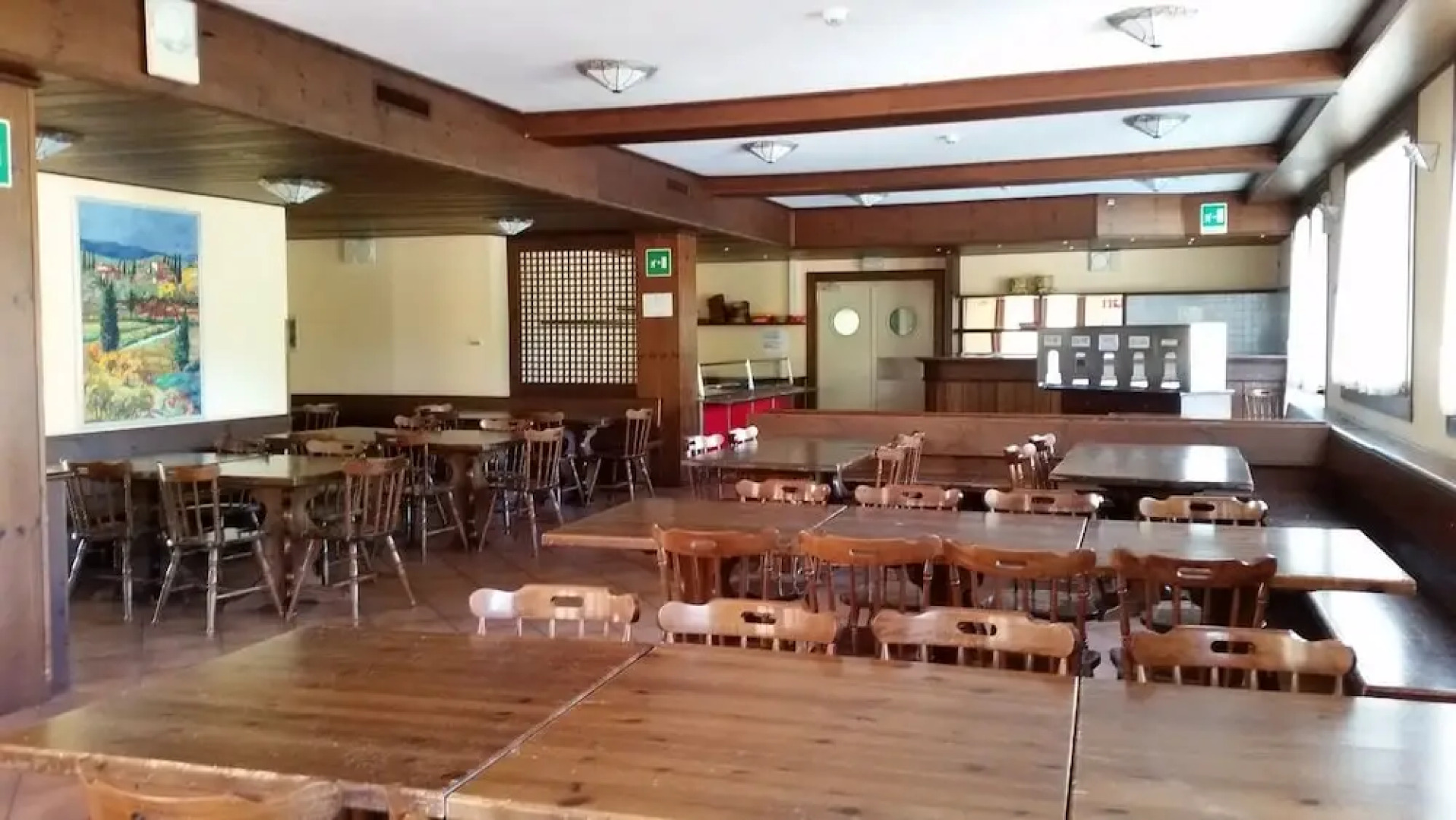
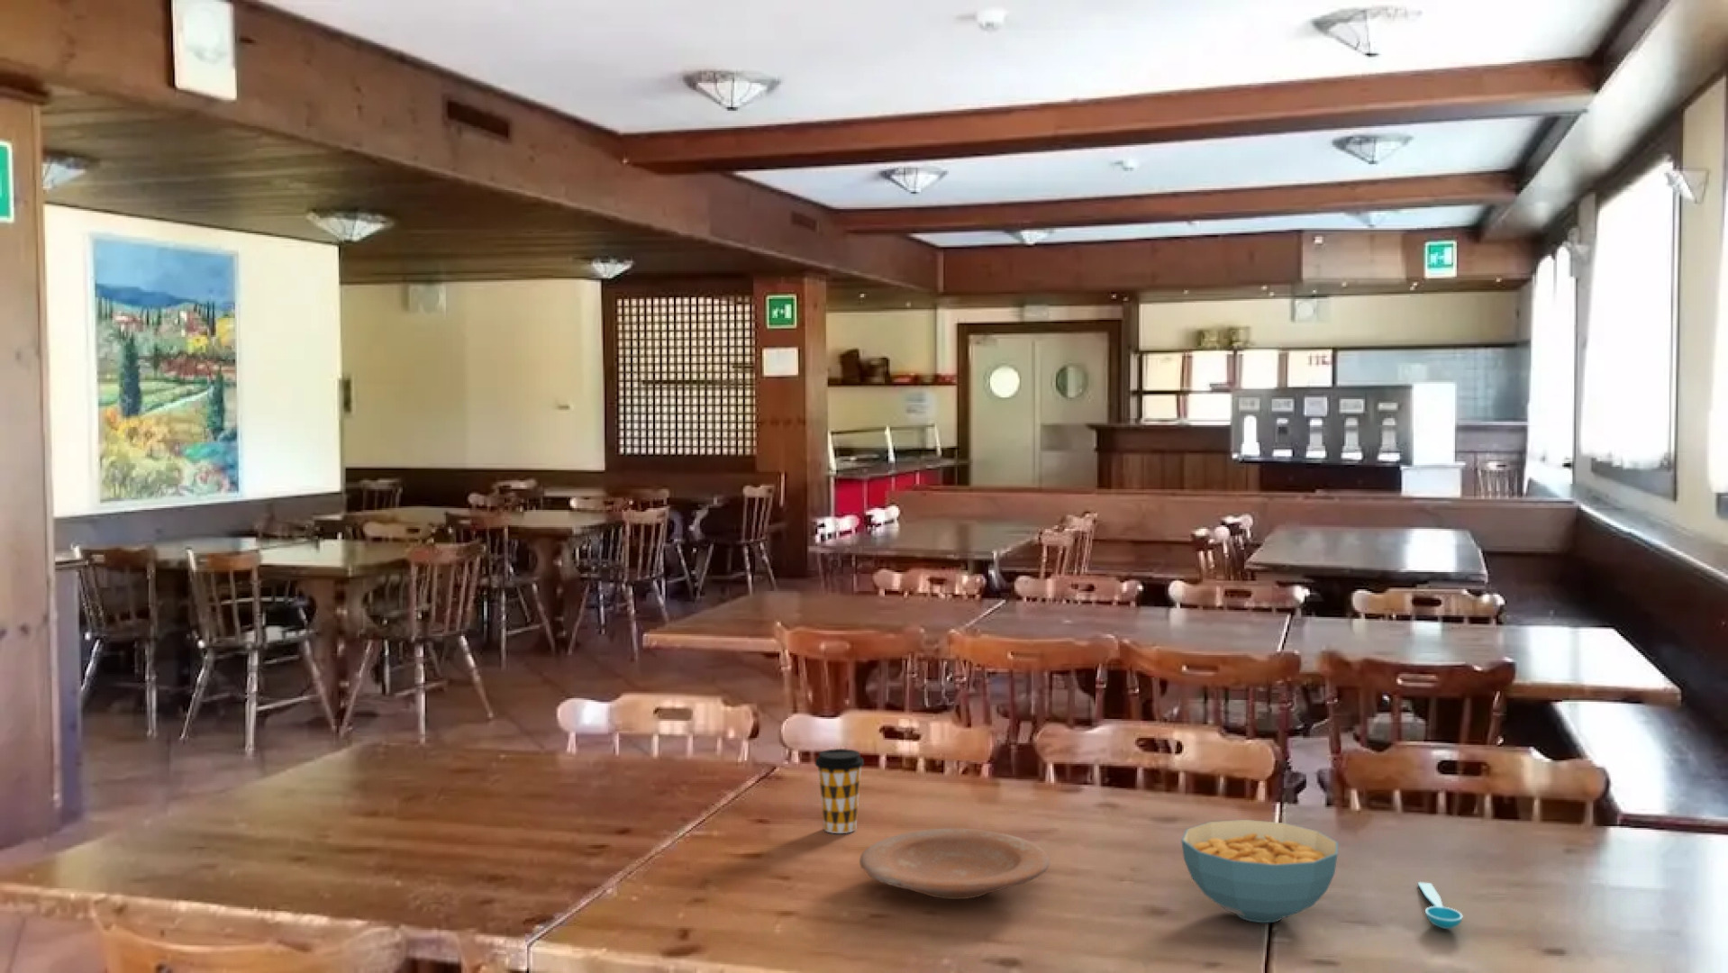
+ plate (954, 870)
+ coffee cup (840, 791)
+ spoon (1435, 901)
+ cereal bowl (1258, 878)
